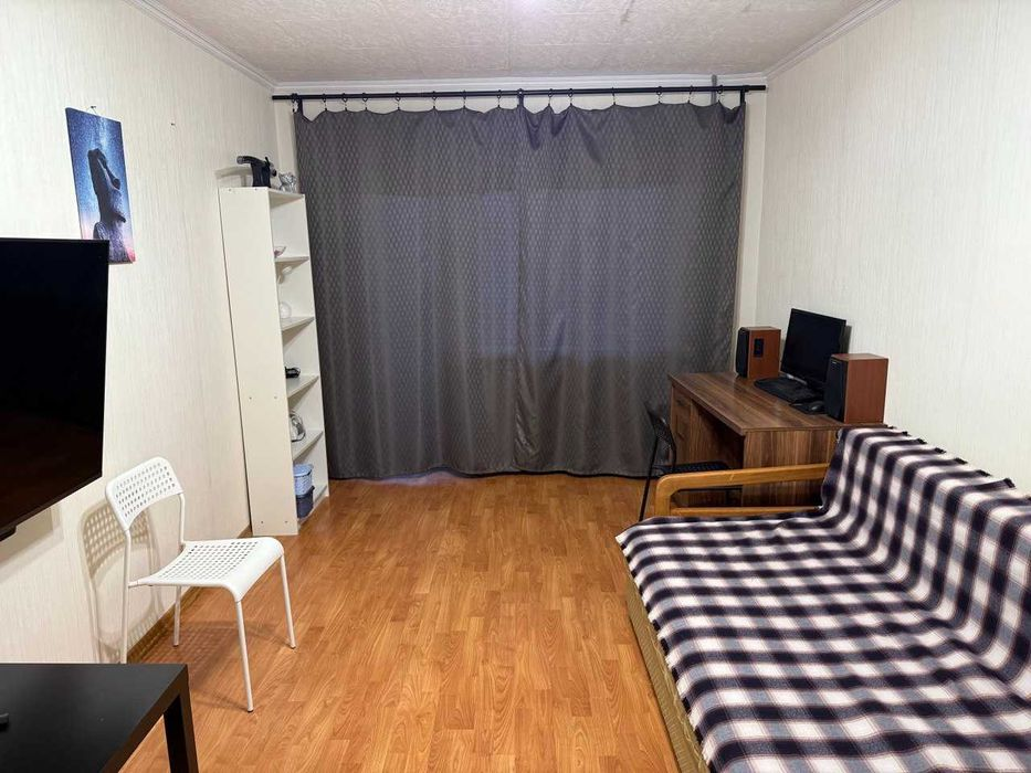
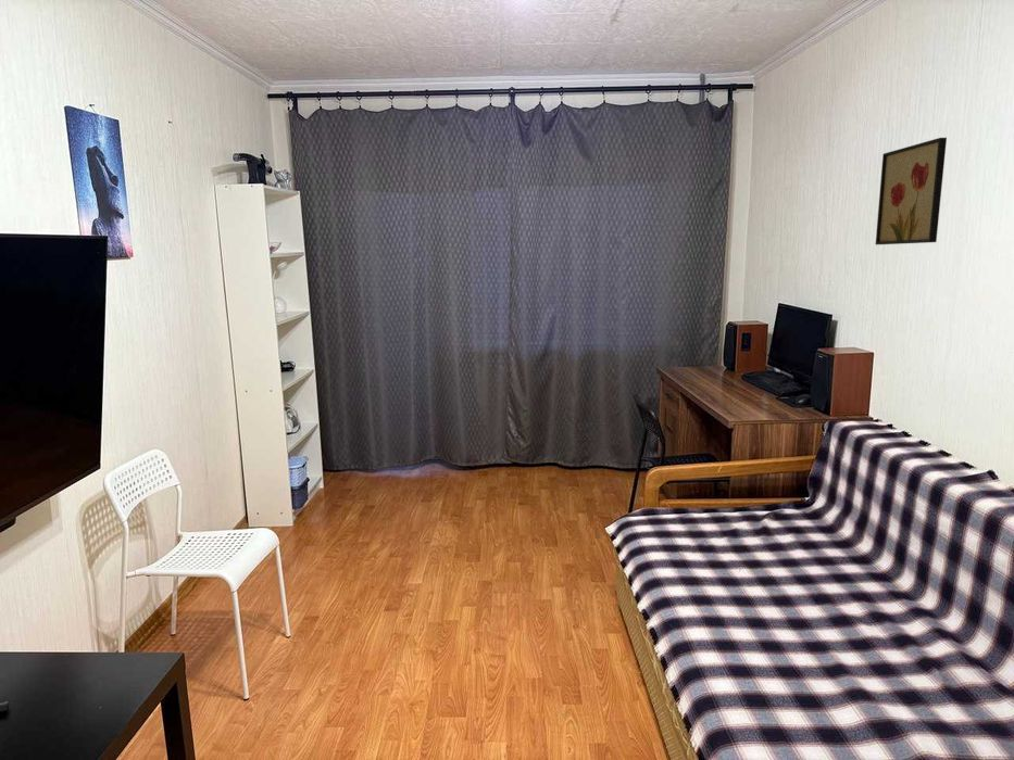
+ wall art (910, 195)
